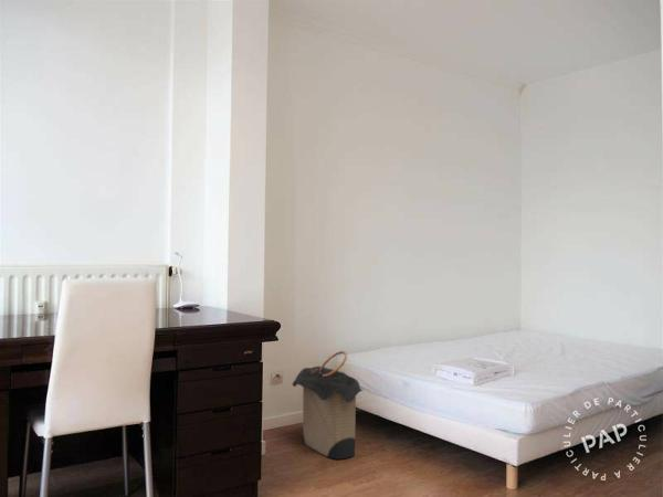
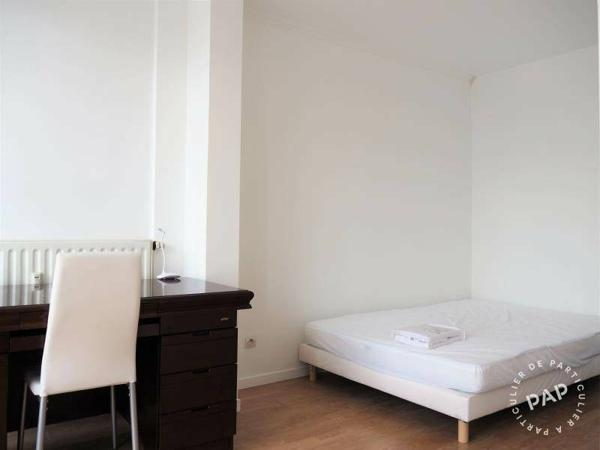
- laundry hamper (326, 399)
